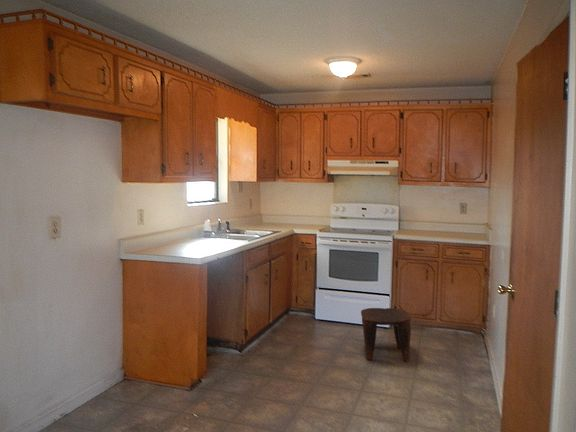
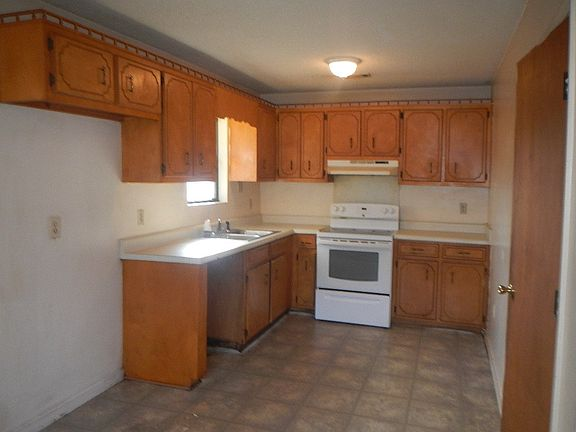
- stool (376, 330)
